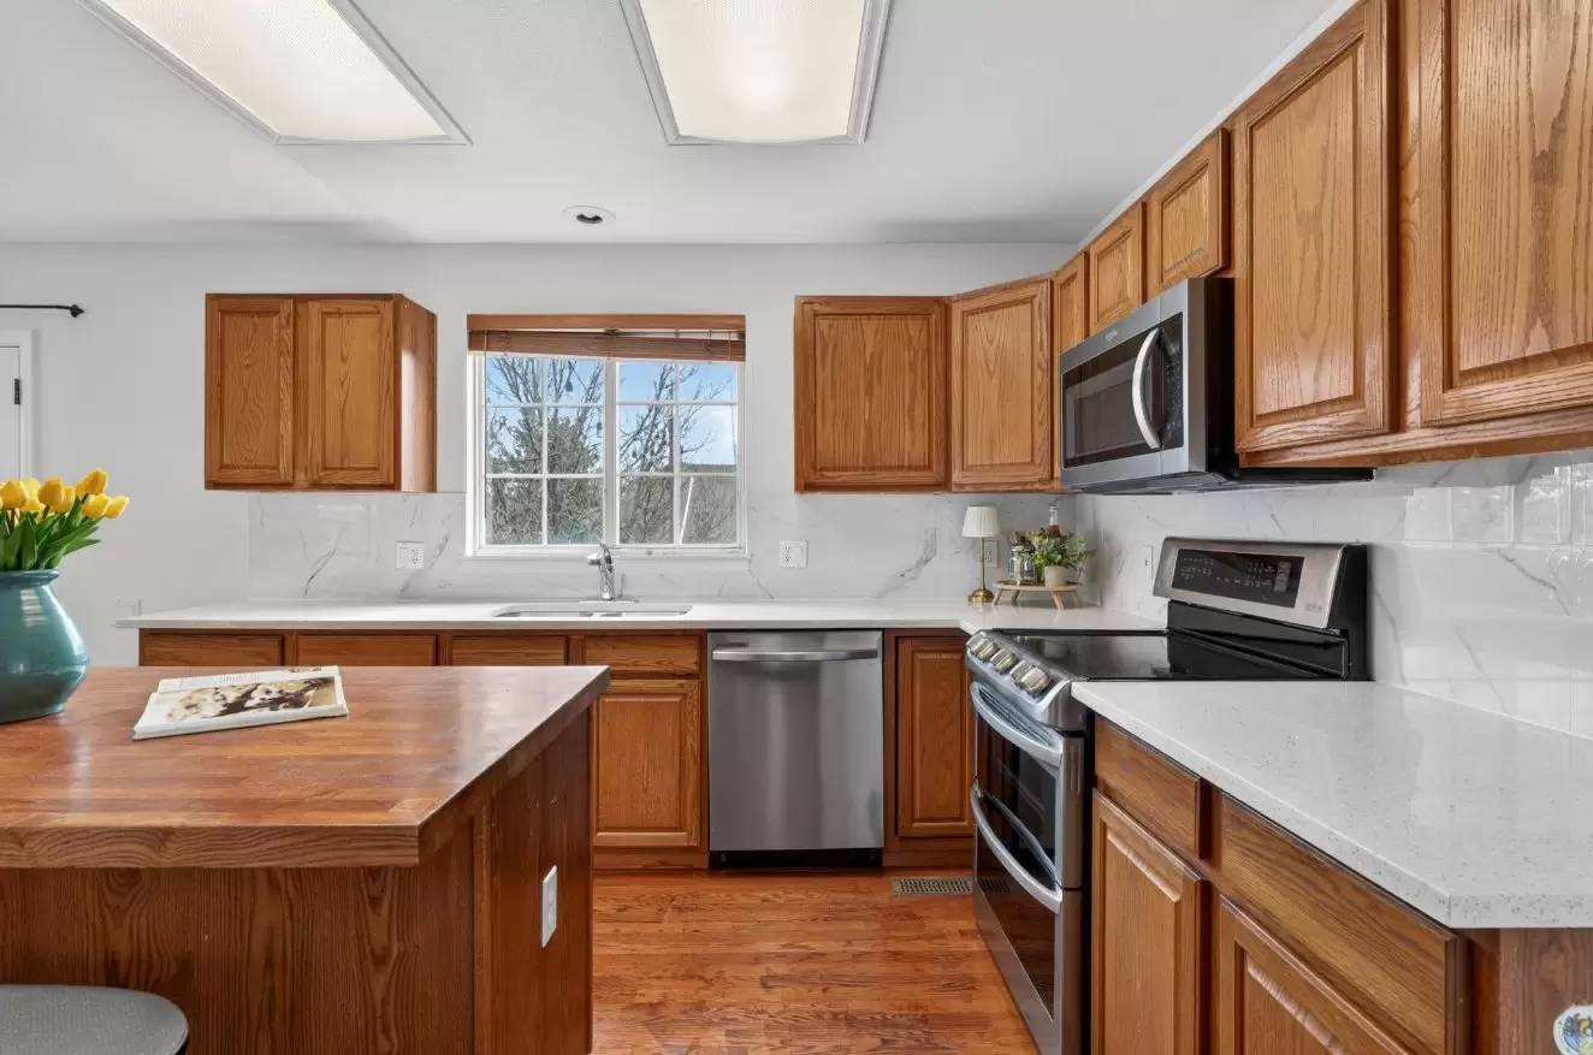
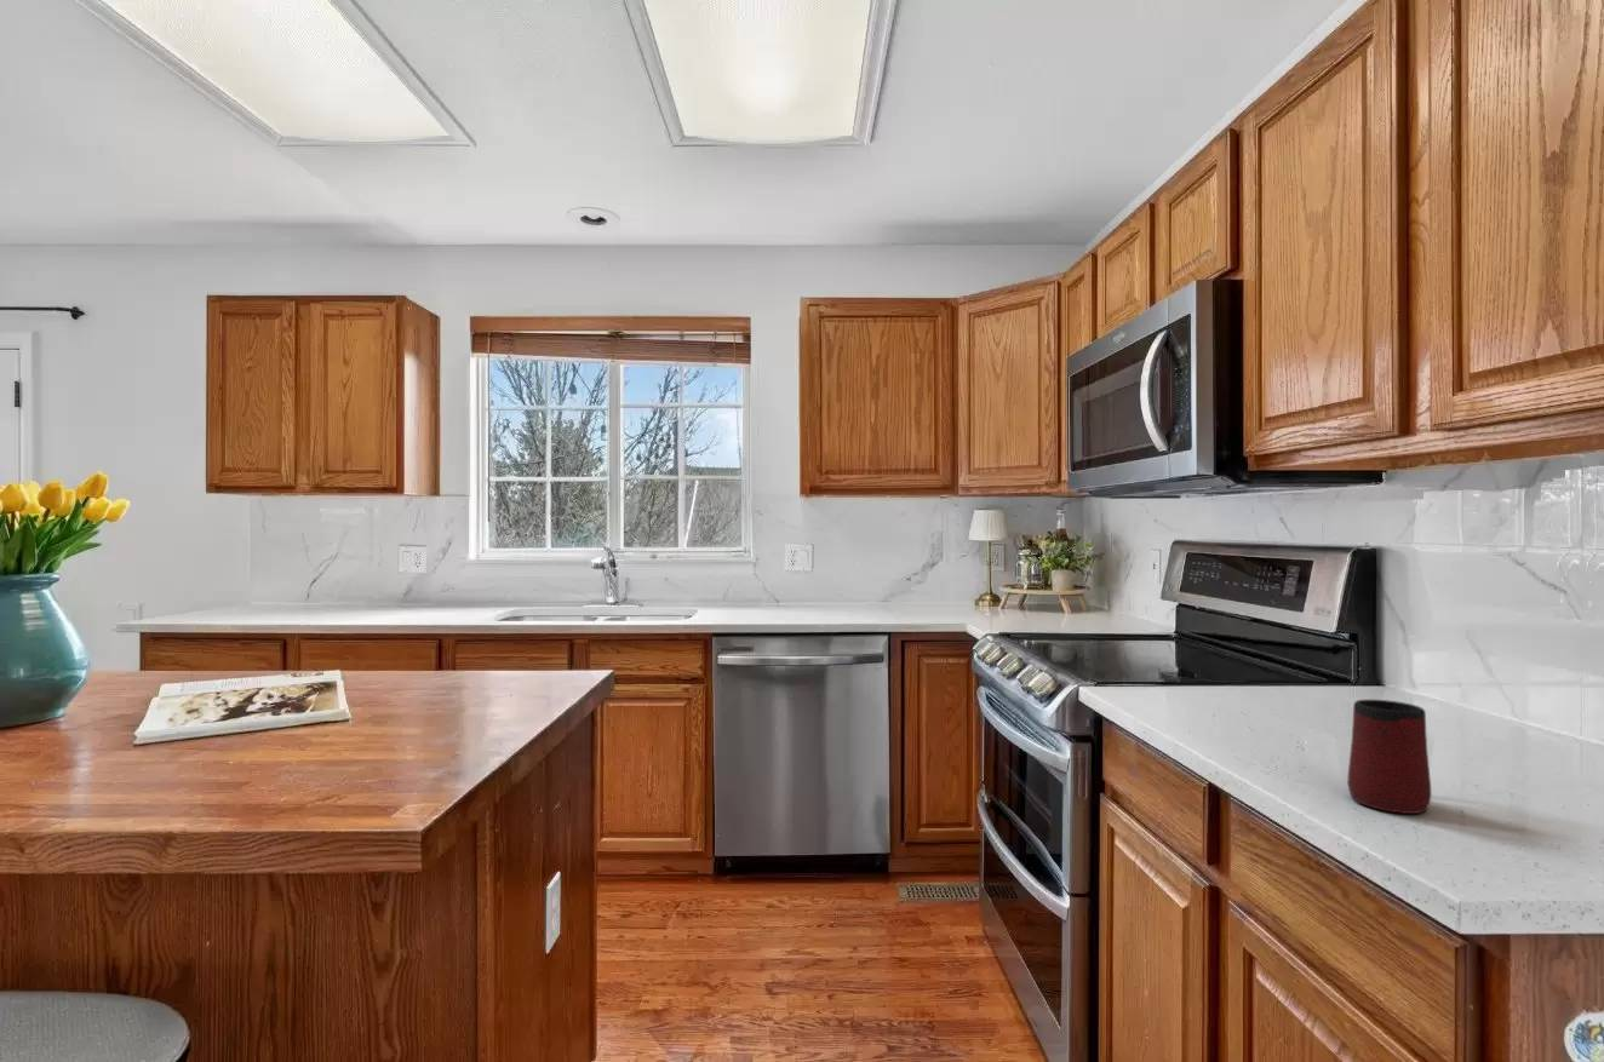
+ mug (1382, 751)
